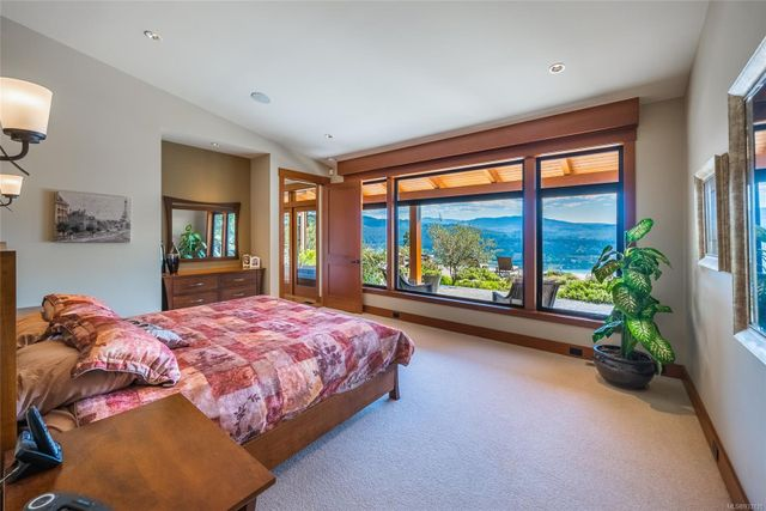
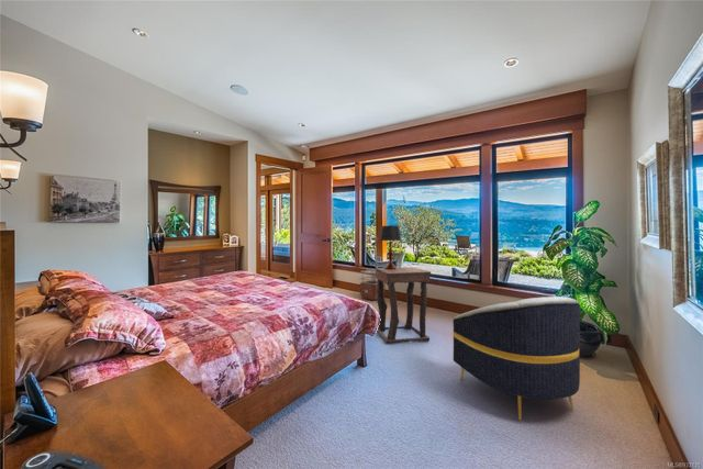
+ plant stand (372, 272)
+ armchair (520, 343)
+ table lamp (390, 247)
+ side table (395, 302)
